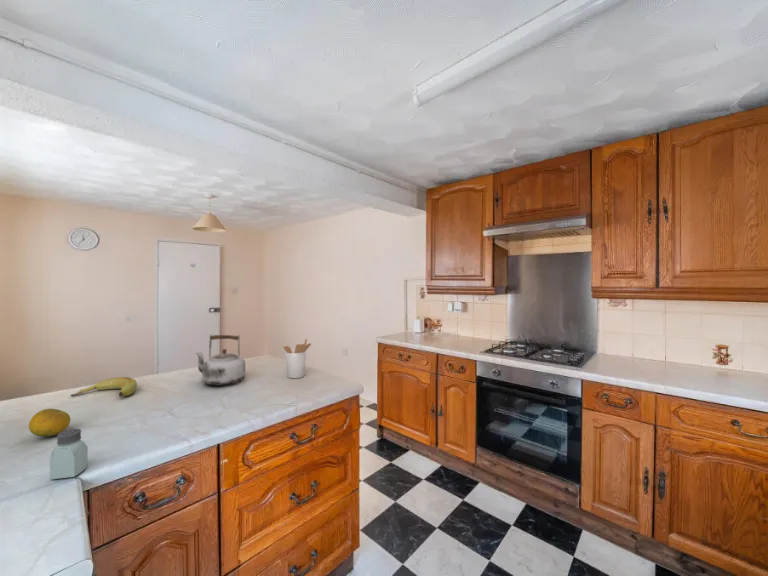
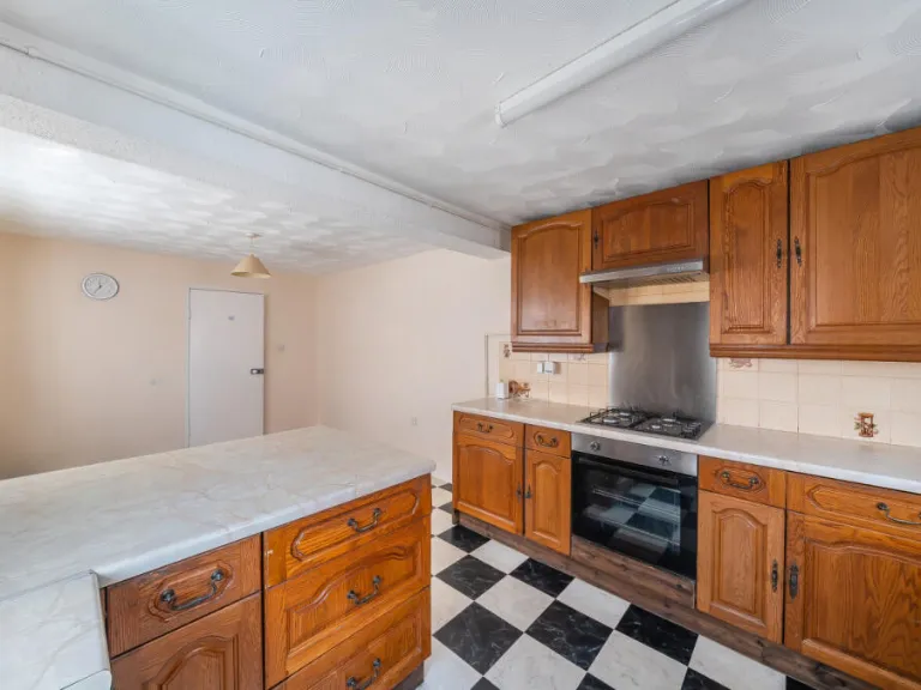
- saltshaker (69, 452)
- fruit (50, 422)
- banana (105, 387)
- utensil holder (298, 358)
- kettle (219, 358)
